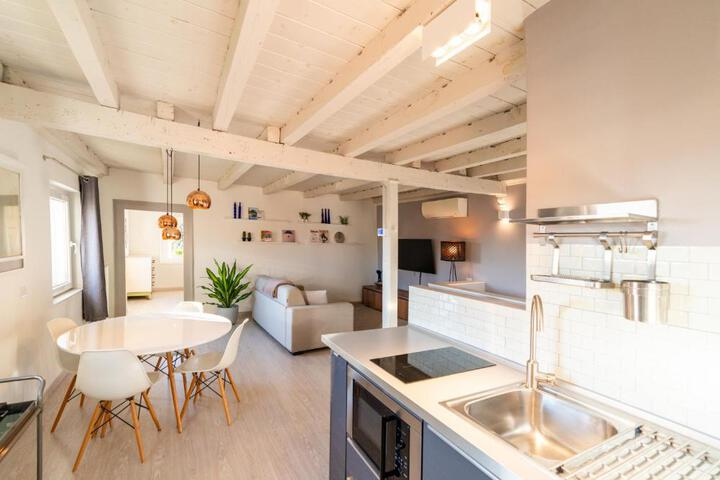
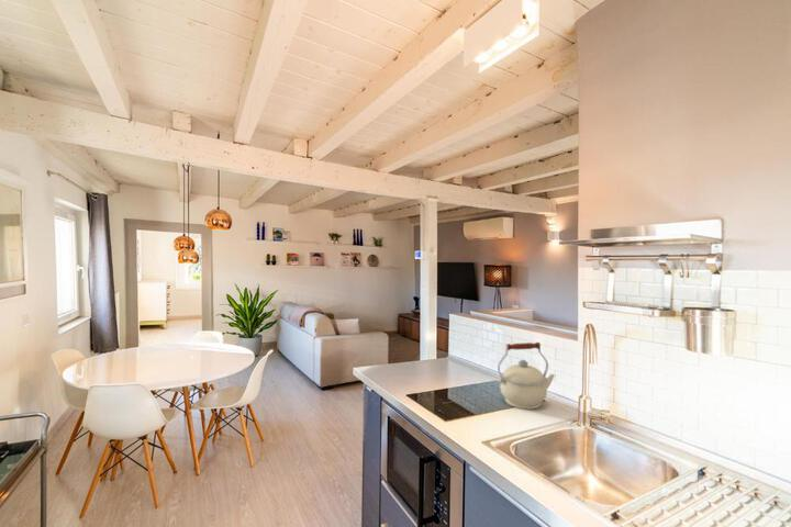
+ kettle (526, 372)
